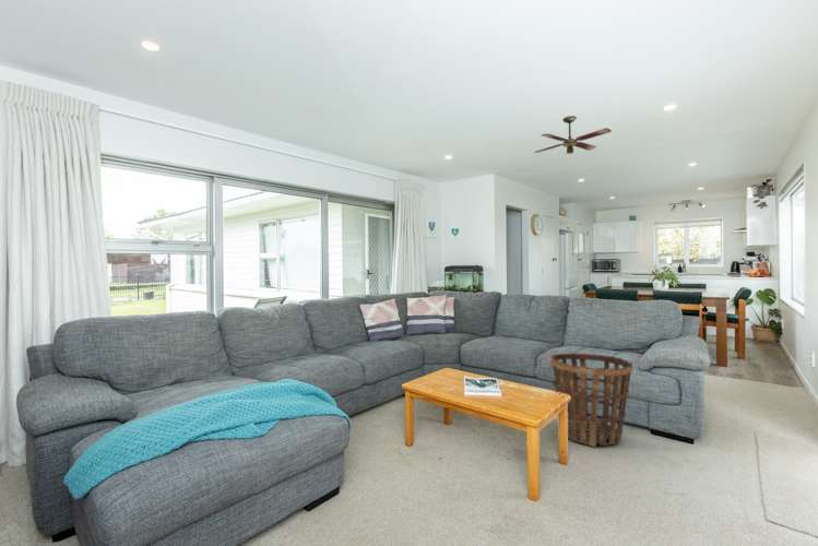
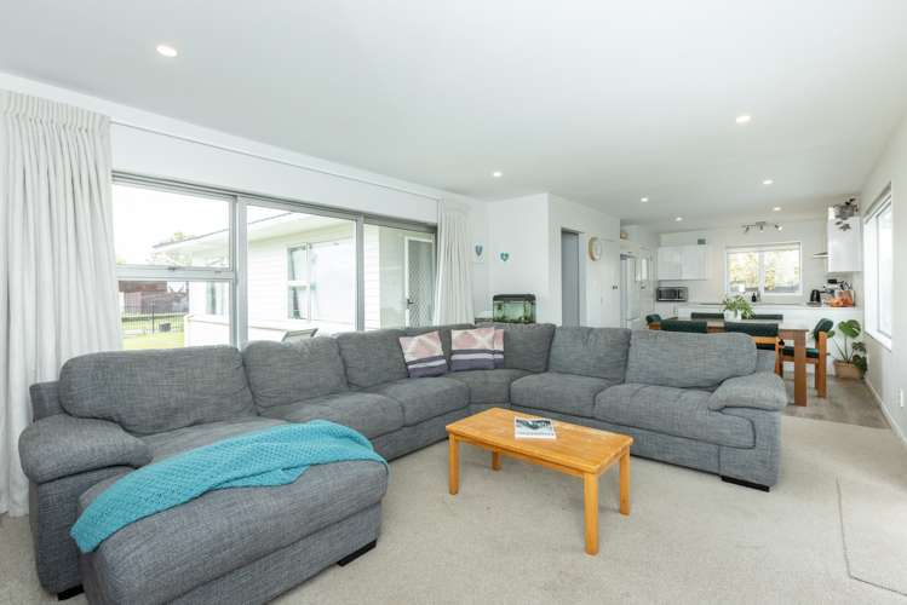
- ceiling fan (569, 135)
- basket (590, 396)
